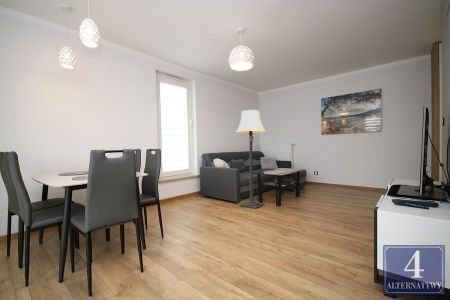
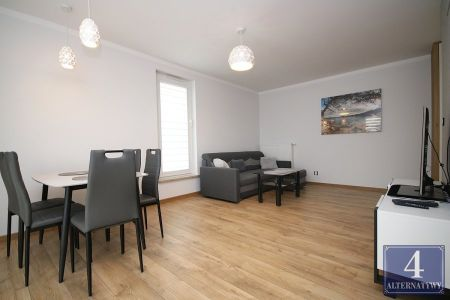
- lamp (251, 158)
